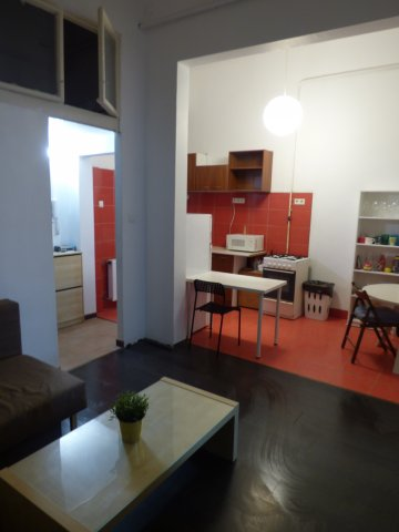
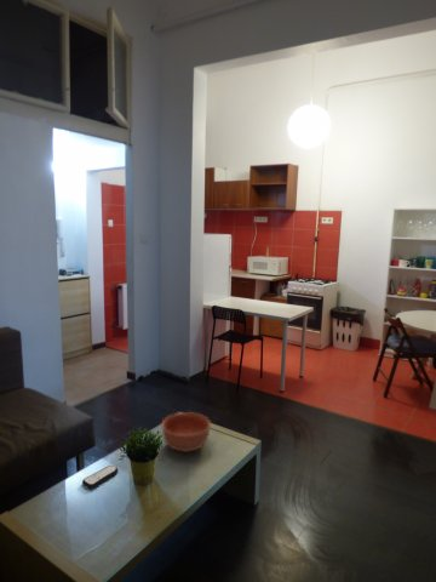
+ bowl (185, 435)
+ remote control (101, 475)
